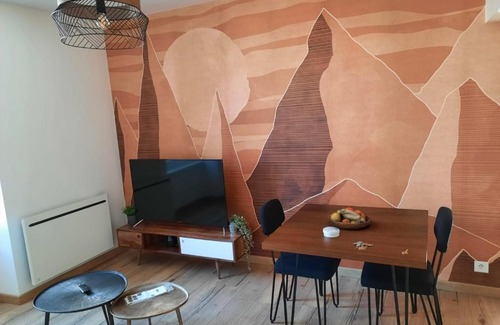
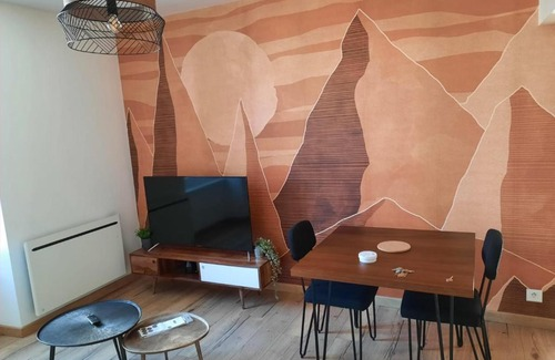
- fruit bowl (349, 216)
